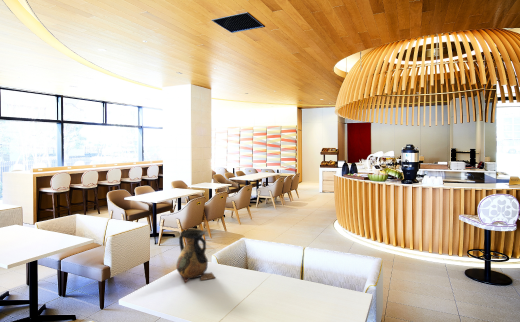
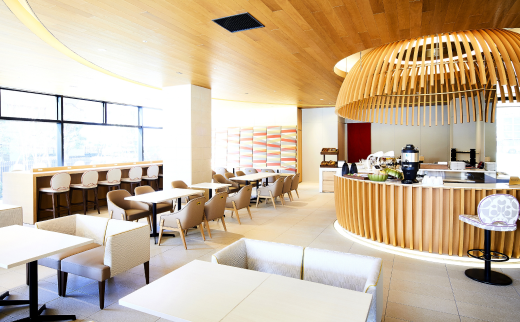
- vase (194, 253)
